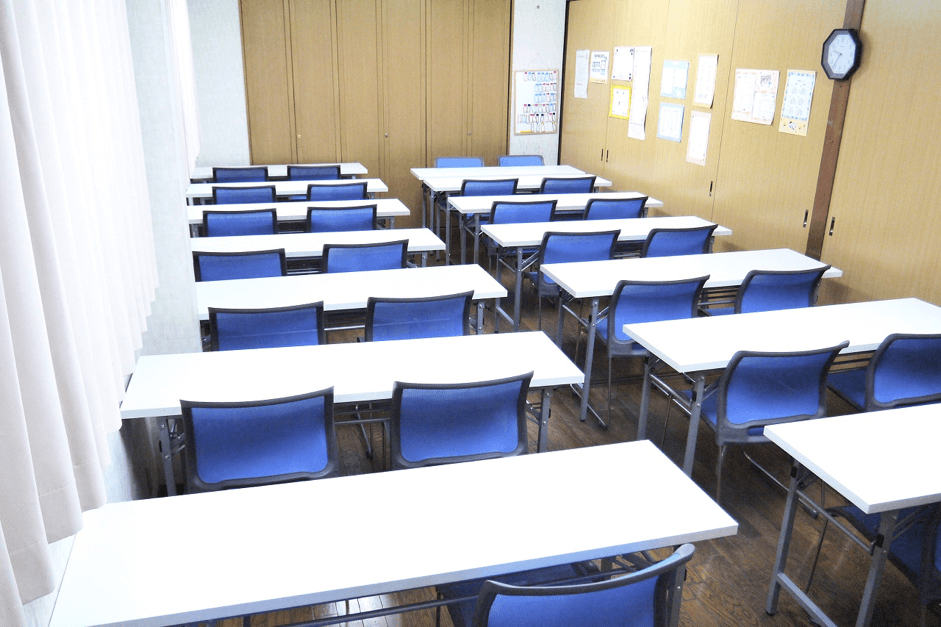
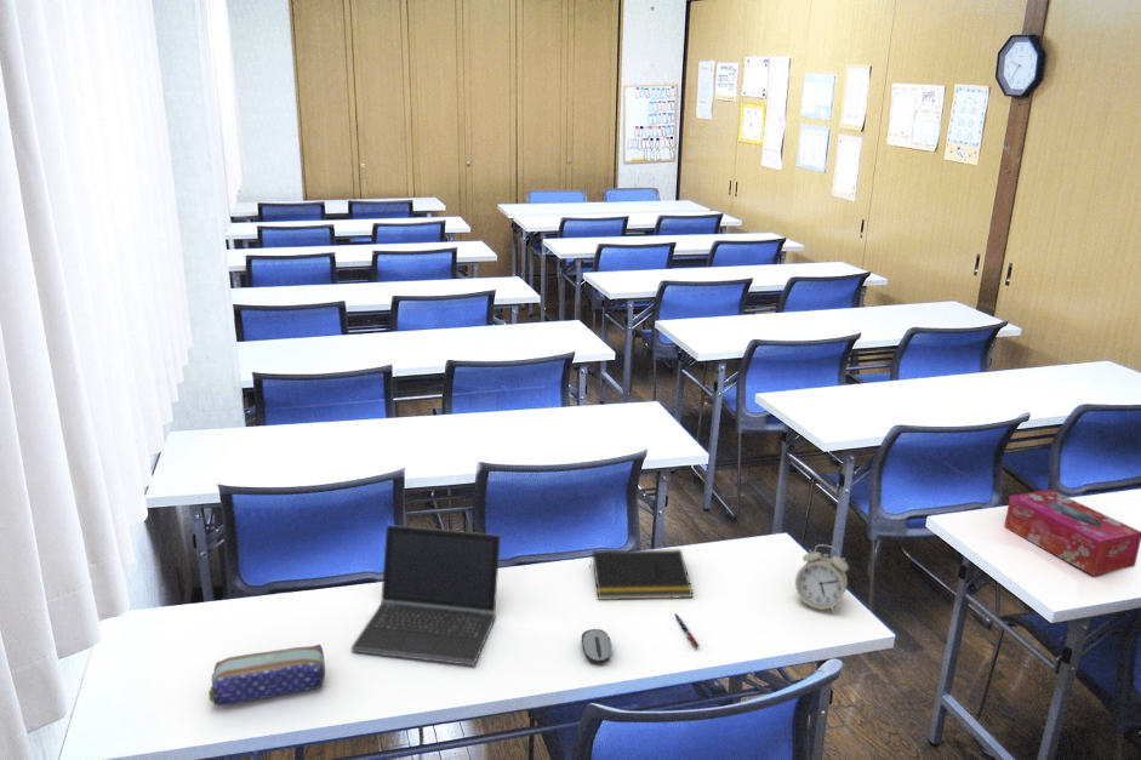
+ laptop computer (428, 590)
+ tissue box (1069, 530)
+ pen (685, 628)
+ notepad (640, 573)
+ computer mouse (595, 644)
+ alarm clock (822, 576)
+ pencil case (268, 673)
